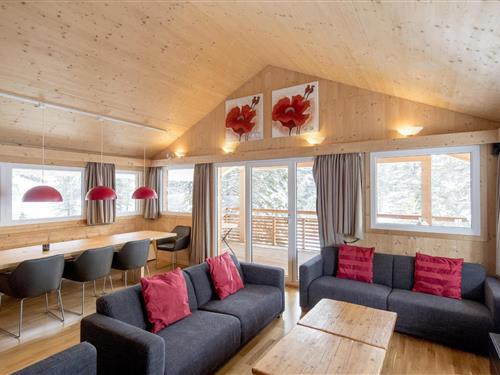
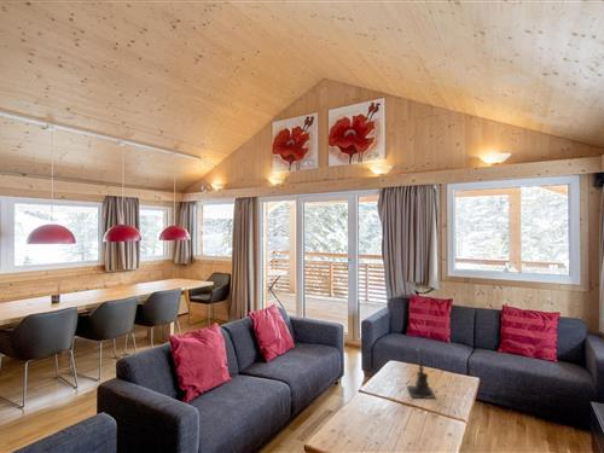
+ candle holder (420, 366)
